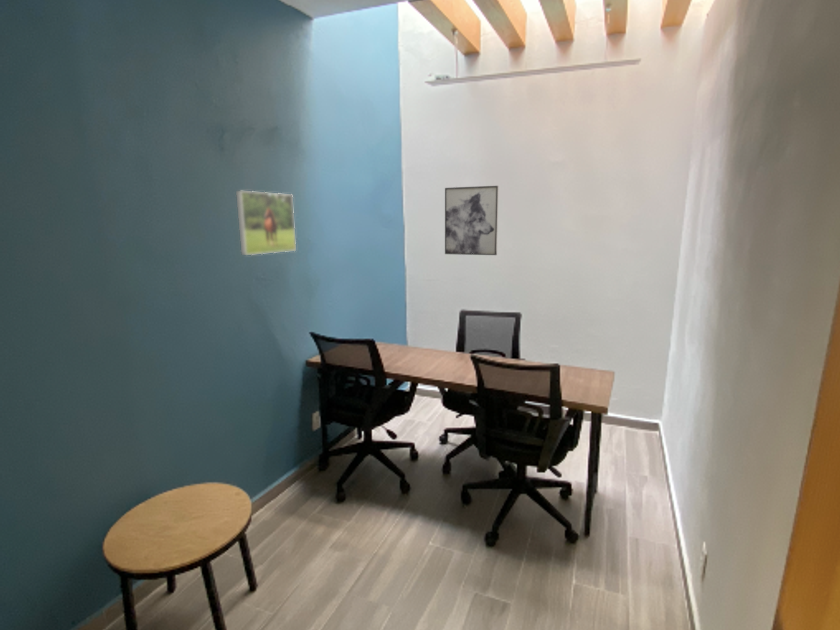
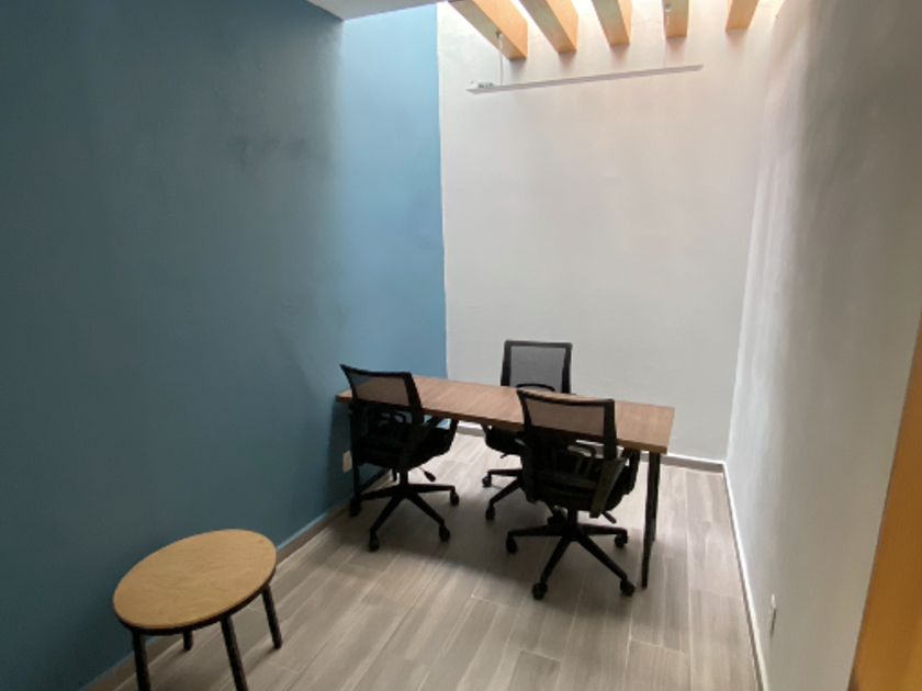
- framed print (268, 223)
- wall art (470, 221)
